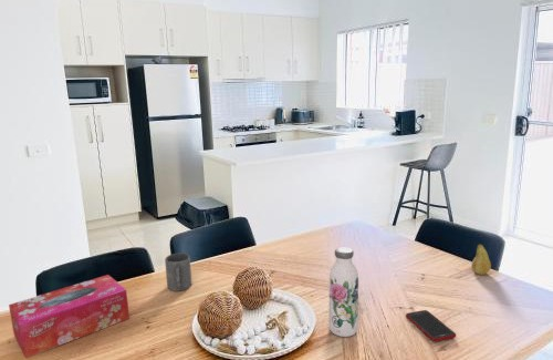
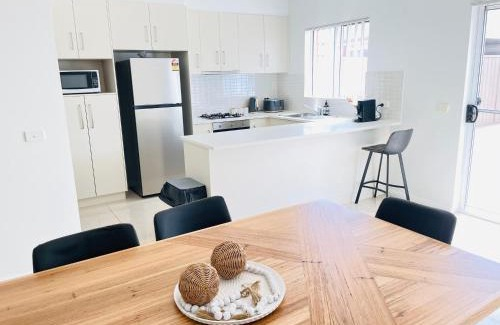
- tissue box (71, 311)
- water bottle (343, 290)
- cell phone (429, 325)
- mug (178, 274)
- fruit (481, 258)
